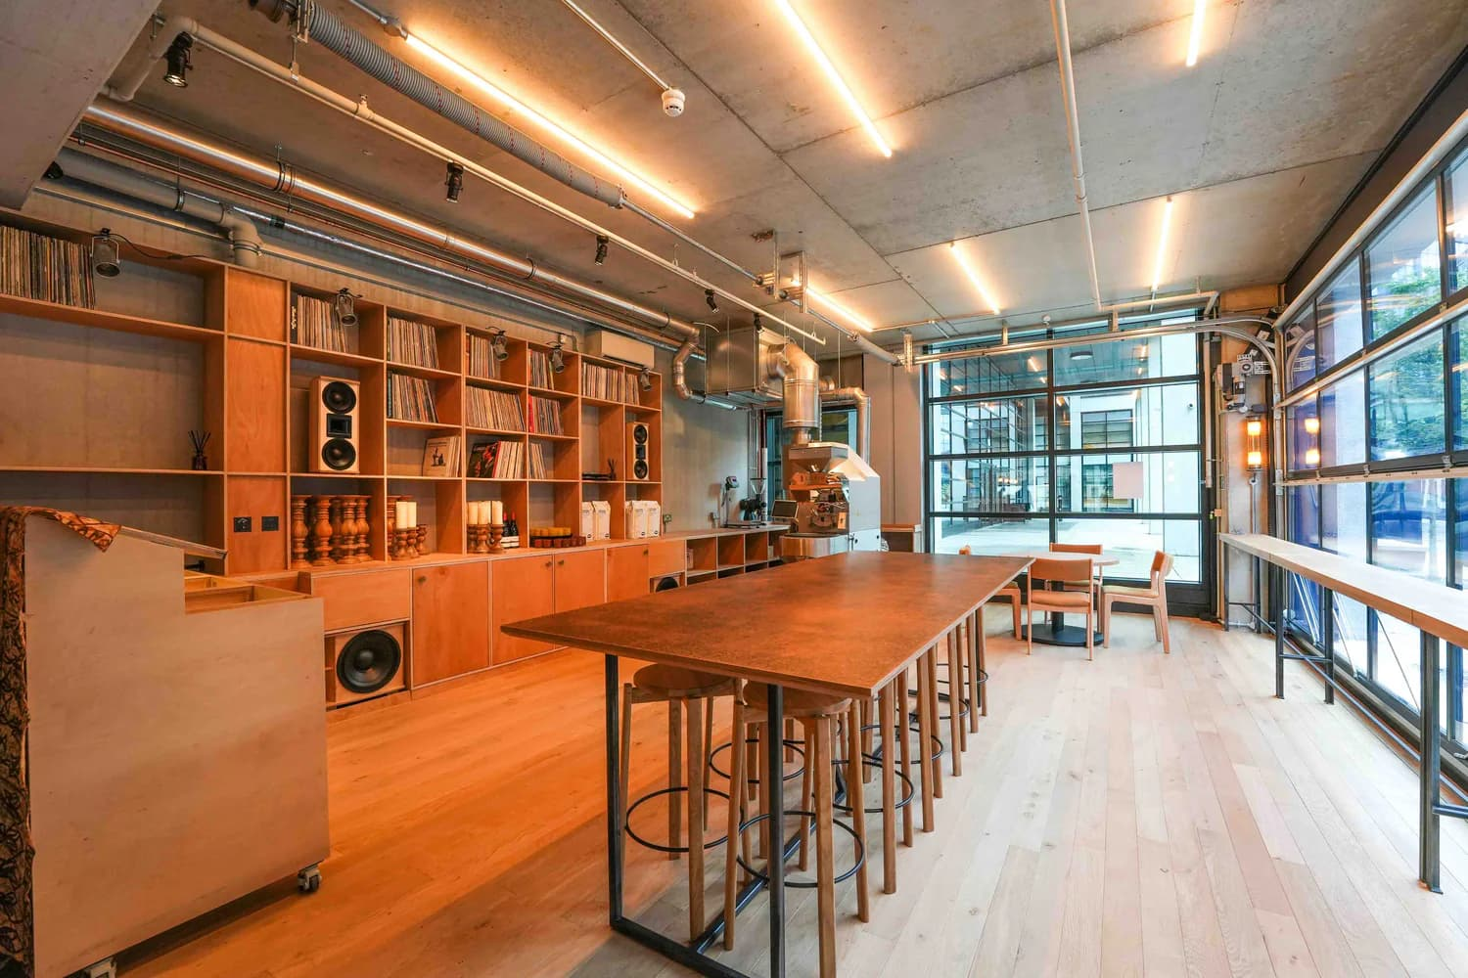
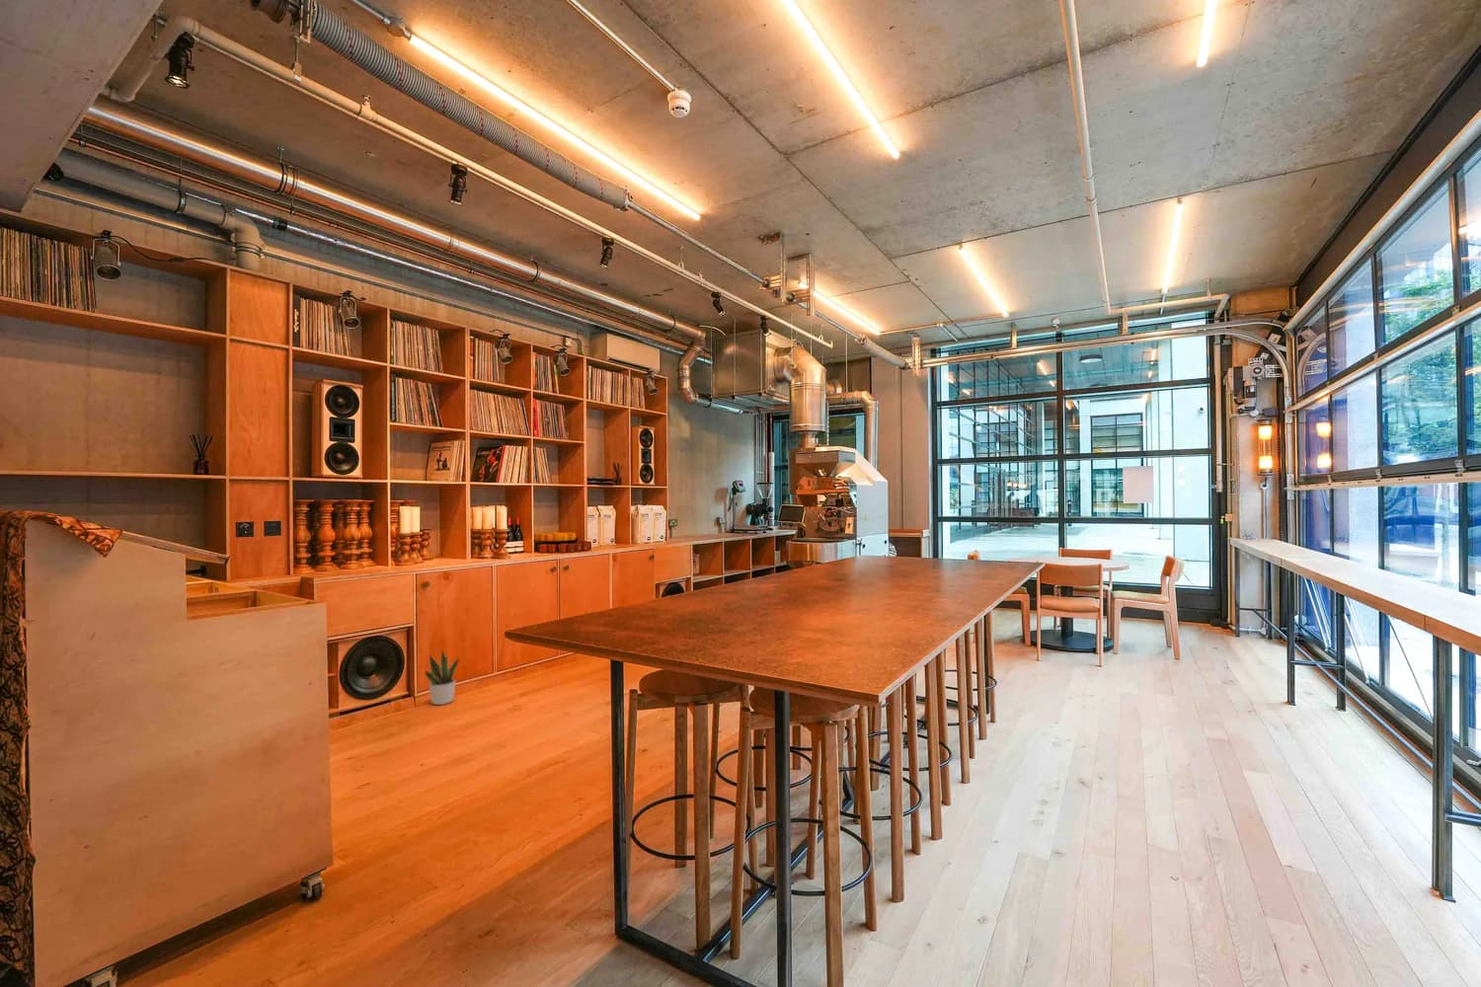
+ potted plant (442, 674)
